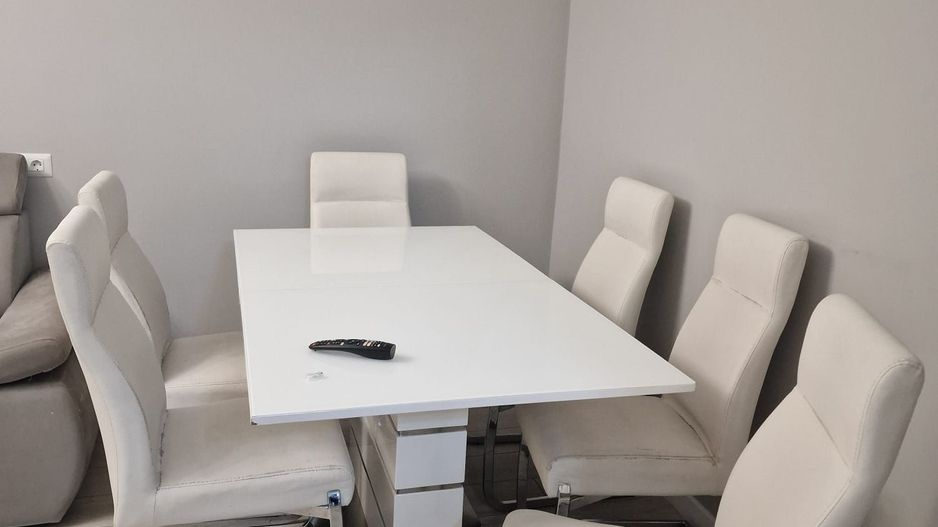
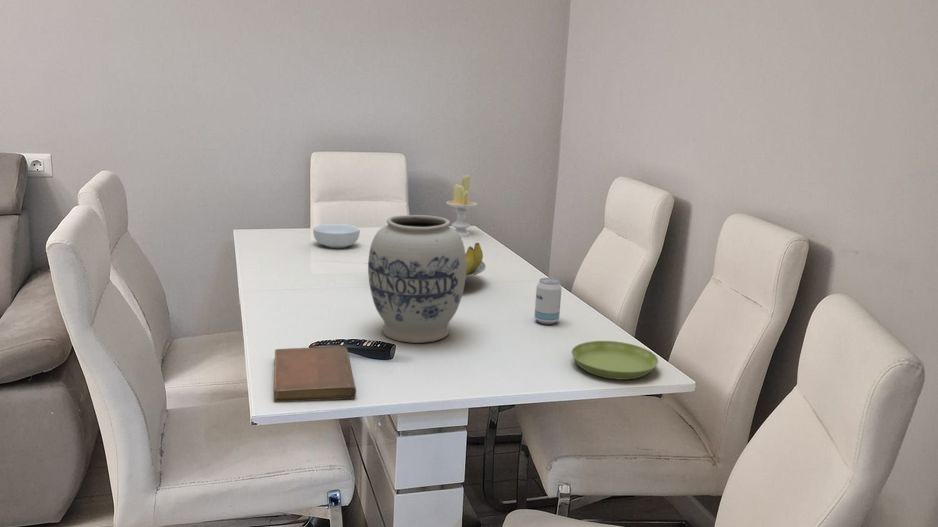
+ candle (461, 205)
+ saucer (614, 361)
+ vase (417, 276)
+ cereal bowl (336, 237)
+ beverage can (548, 301)
+ fruit bowl (466, 259)
+ notebook (313, 372)
